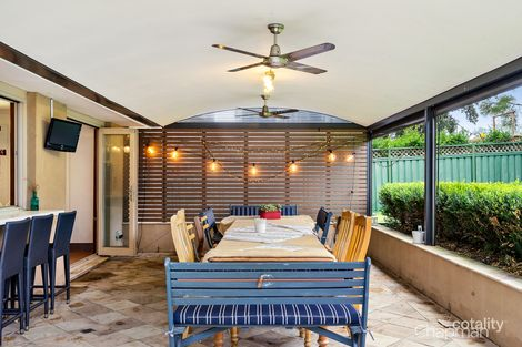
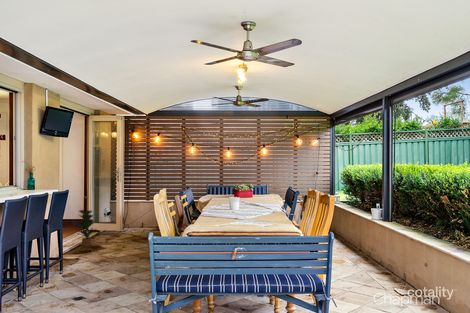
+ potted plant (84, 227)
